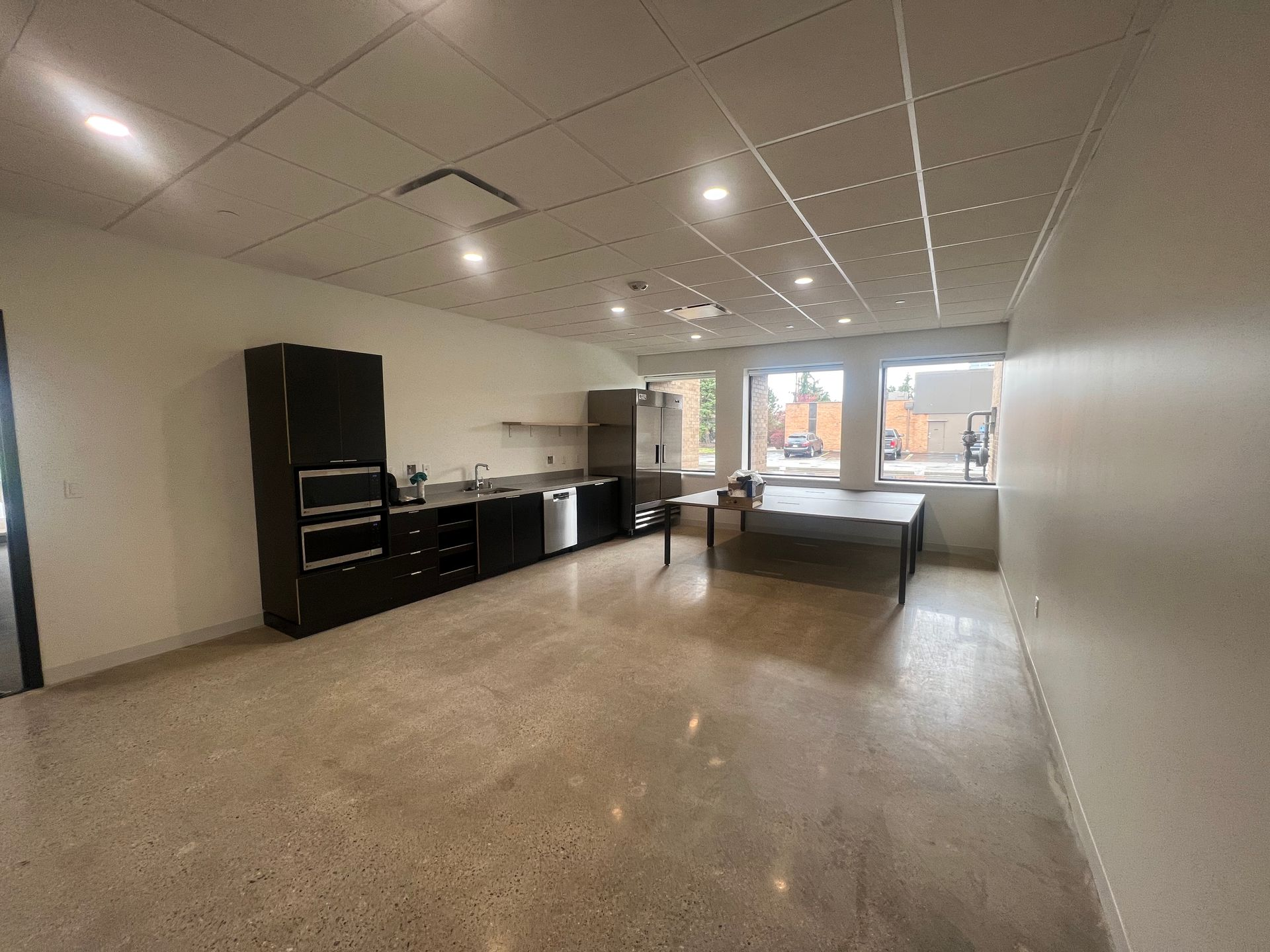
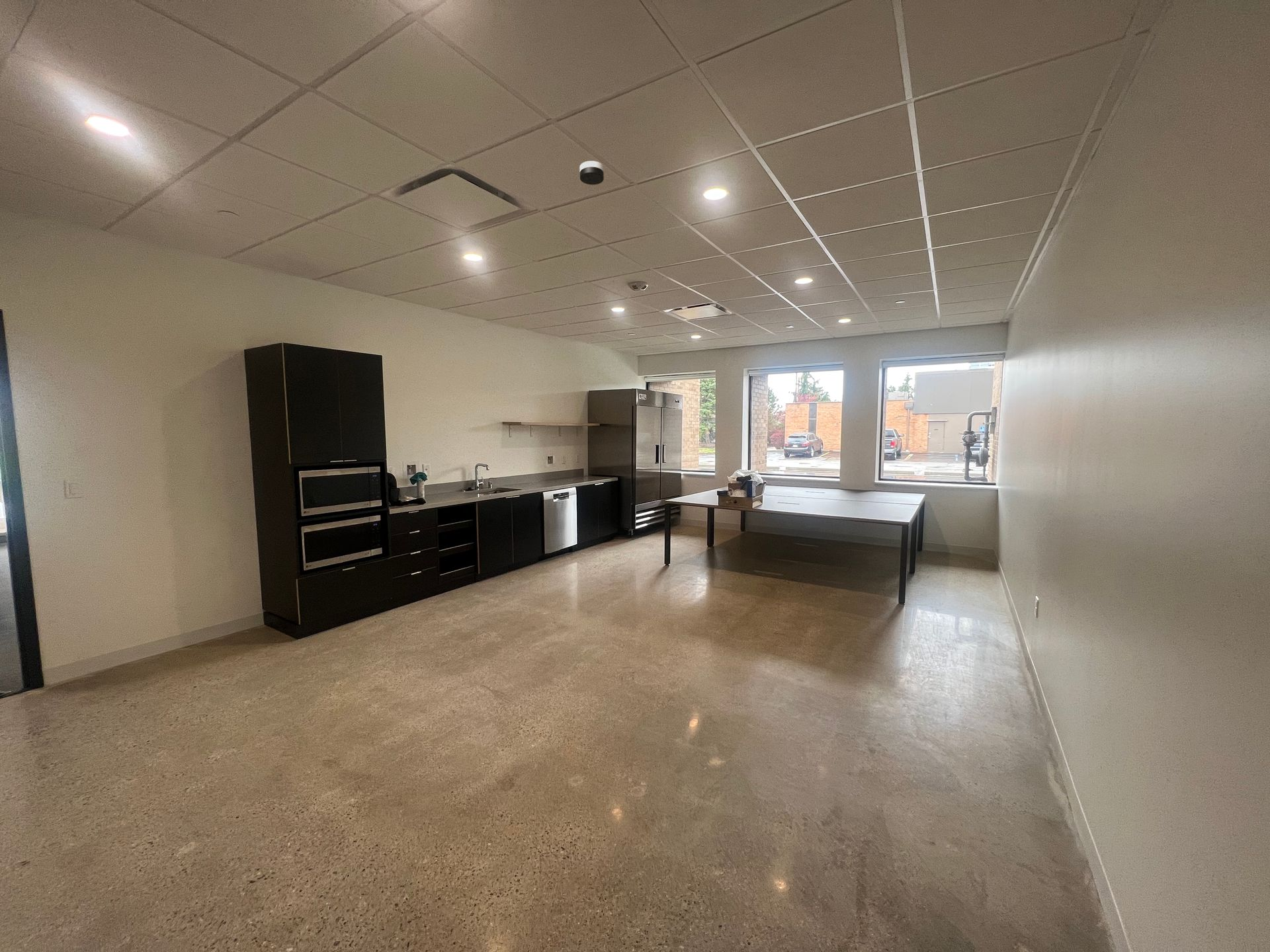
+ smoke detector (591, 173)
